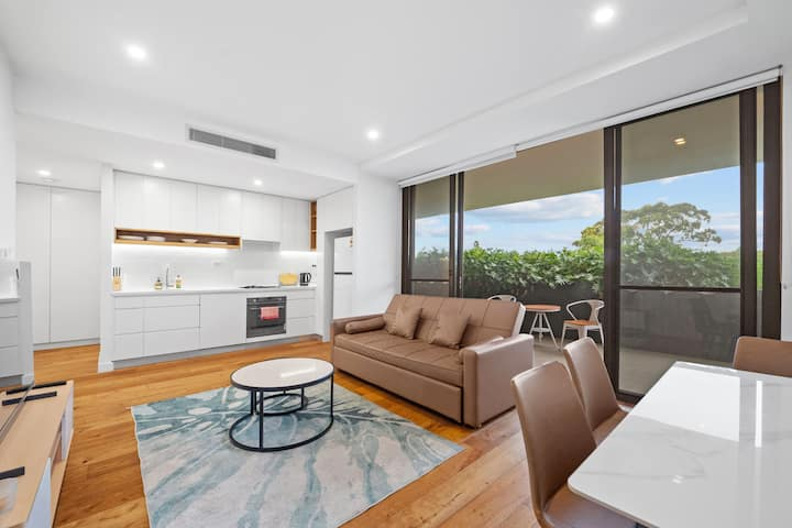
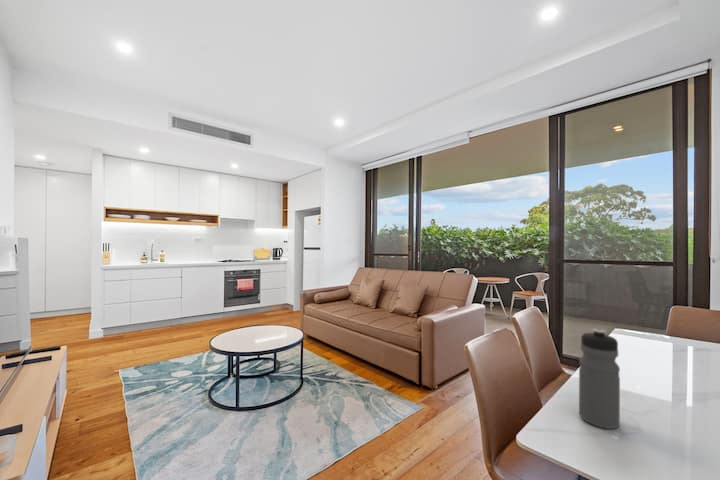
+ water bottle (598, 374)
